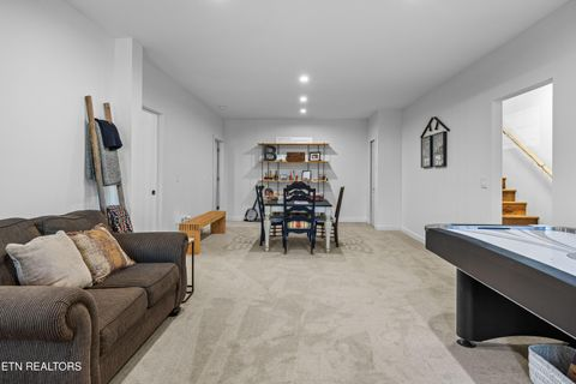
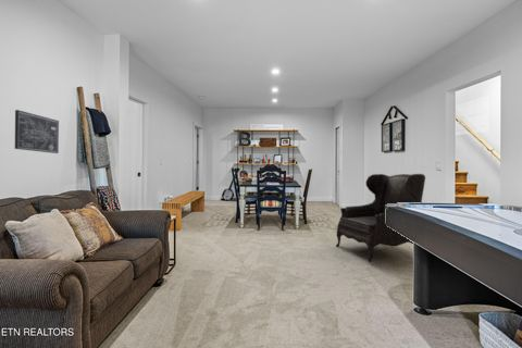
+ wall art (38, 133)
+ armchair (378, 212)
